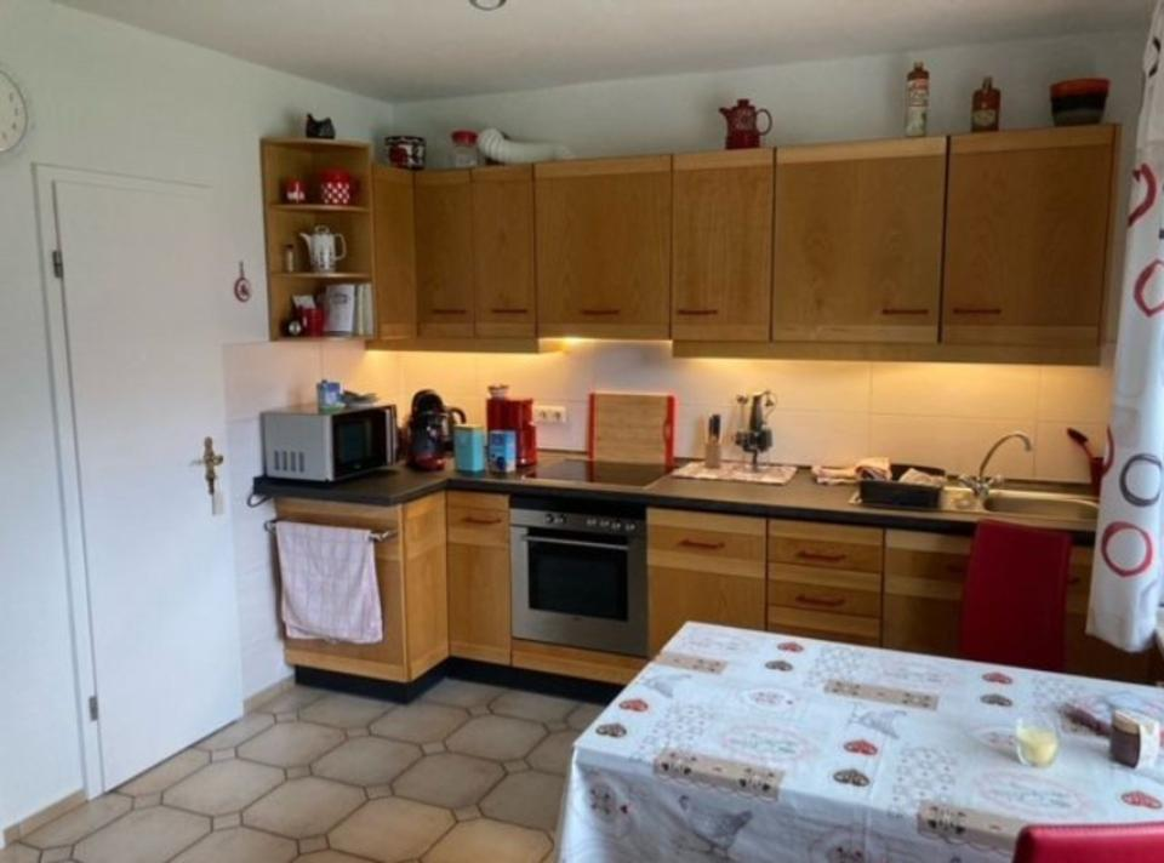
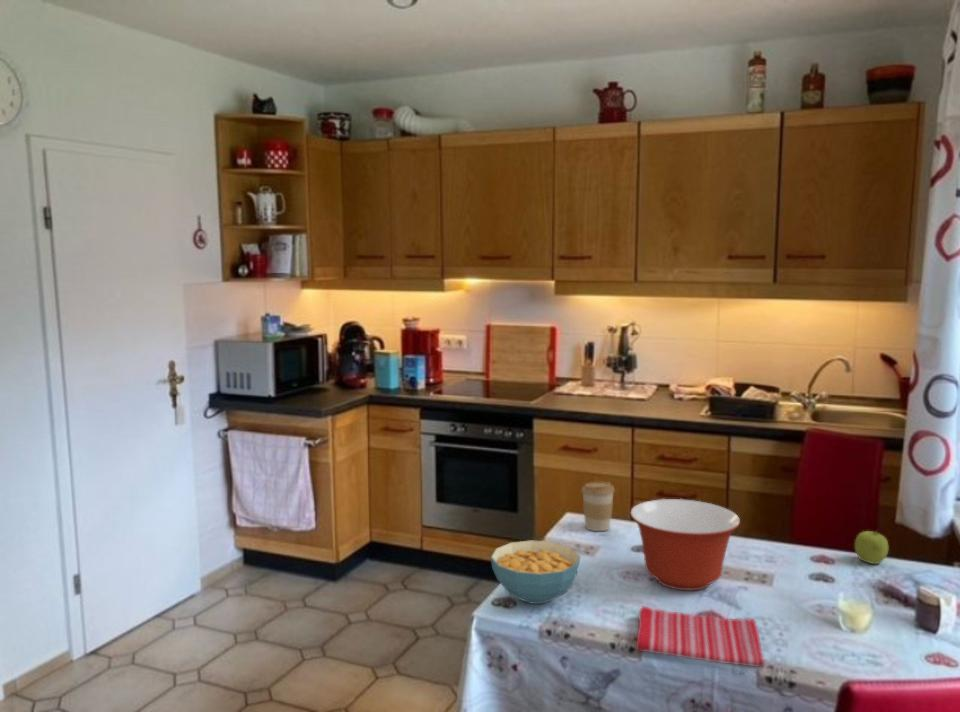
+ dish towel (697, 634)
+ mixing bowl (683, 547)
+ coffee cup (597, 504)
+ cereal bowl (535, 577)
+ fruit (871, 545)
